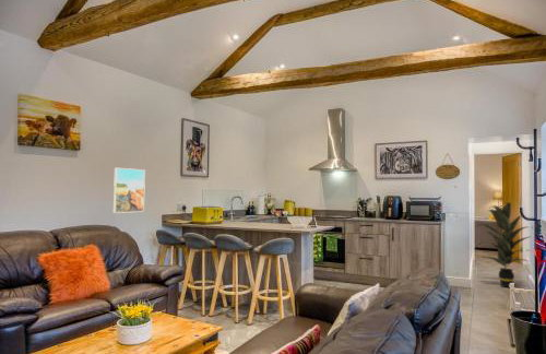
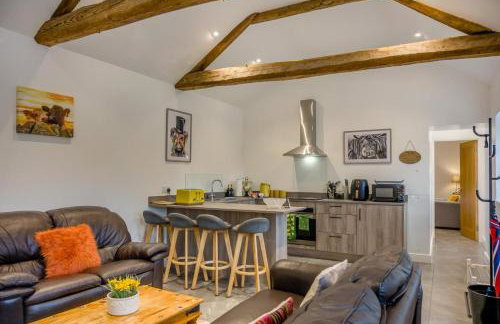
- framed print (129, 190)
- indoor plant (505, 244)
